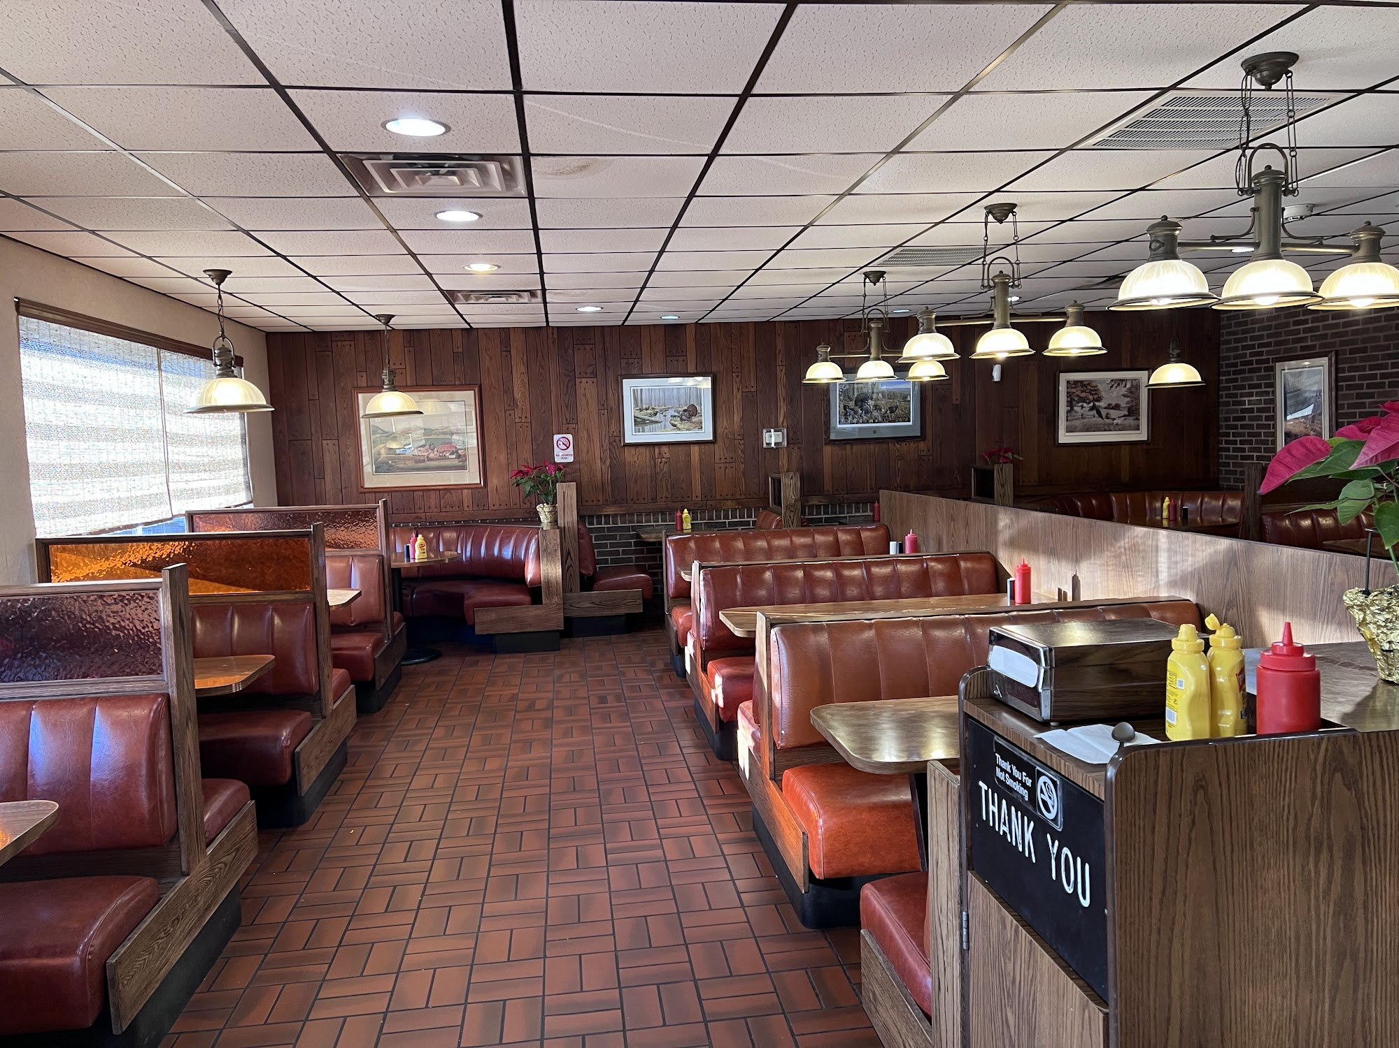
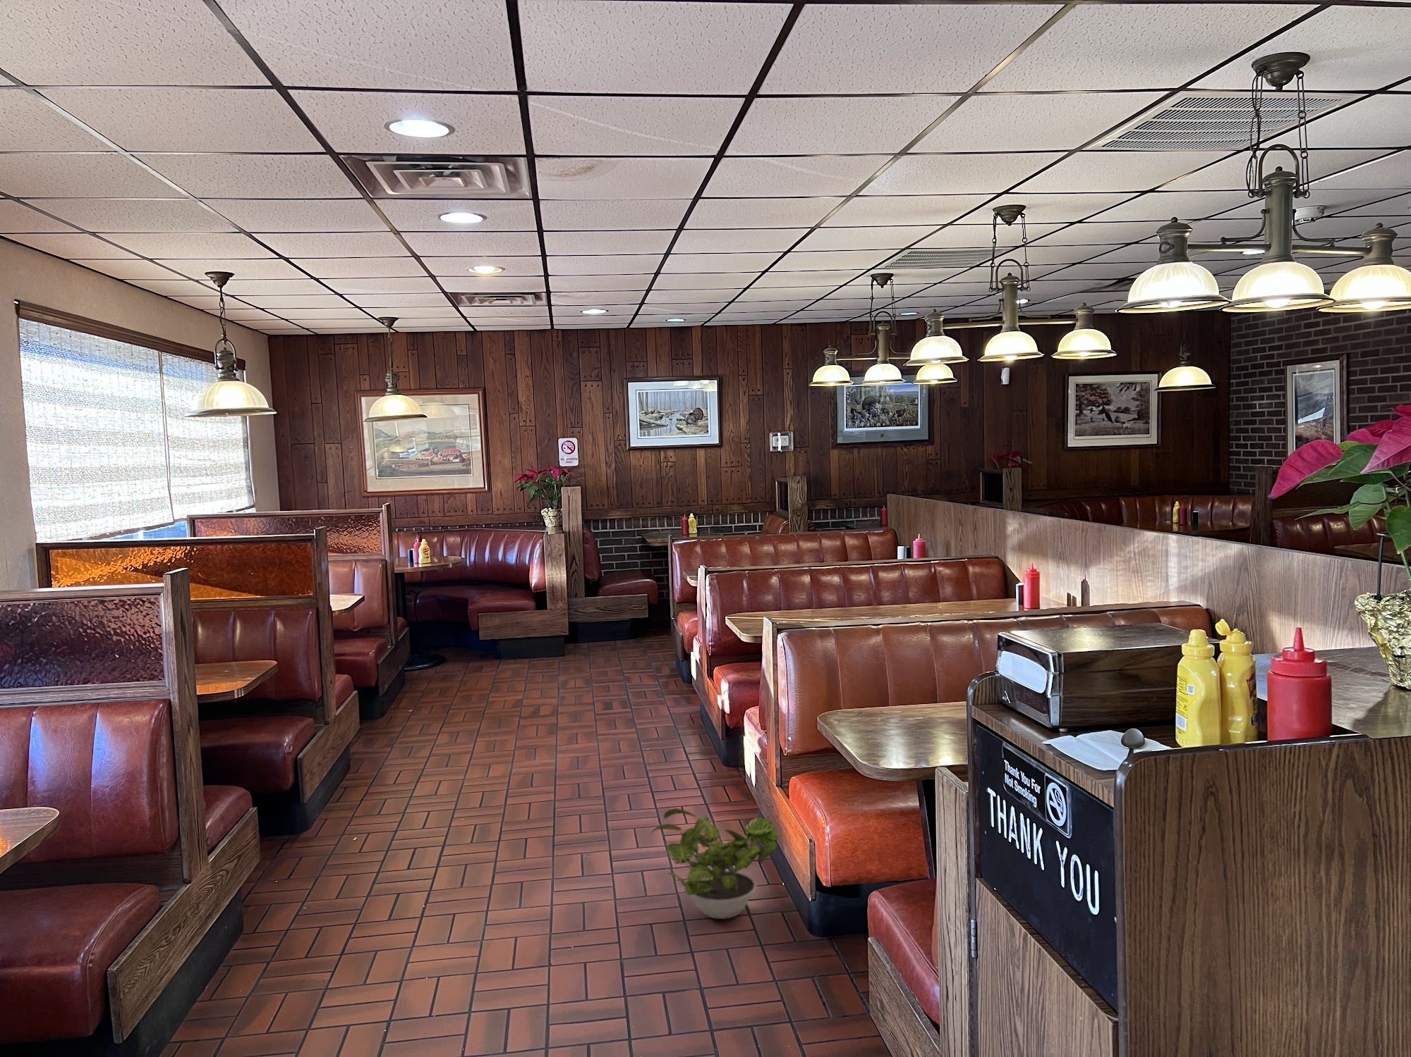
+ potted plant (714, 858)
